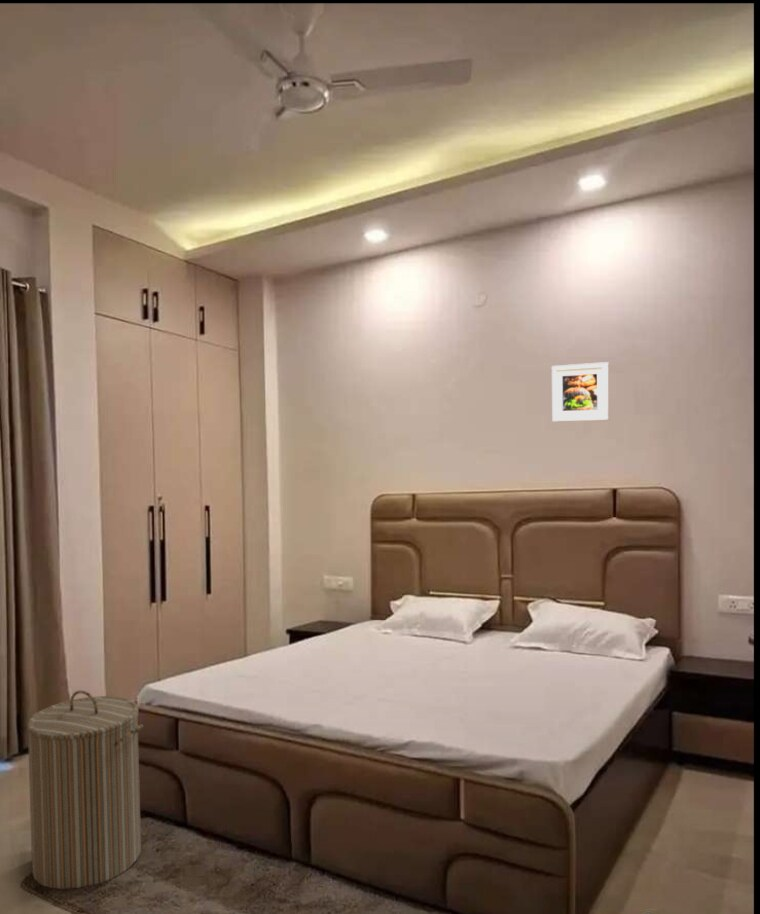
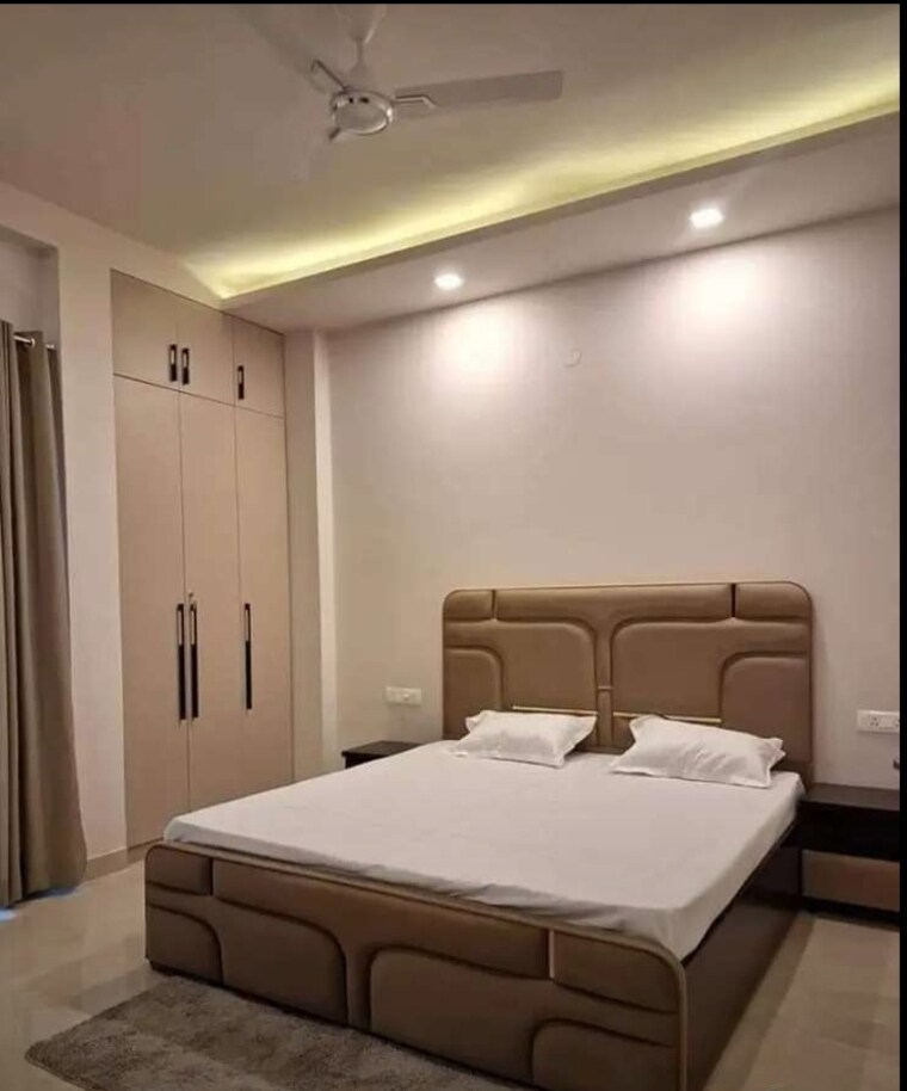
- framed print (579, 392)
- laundry hamper (86, 775)
